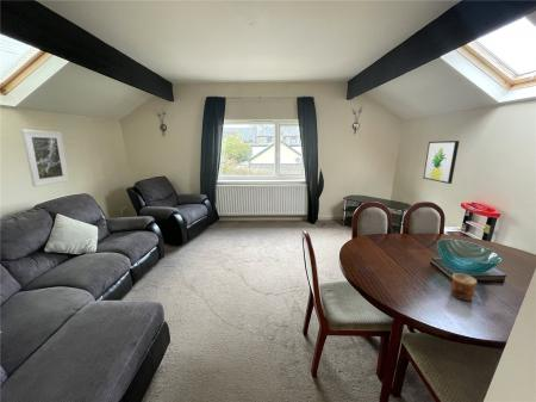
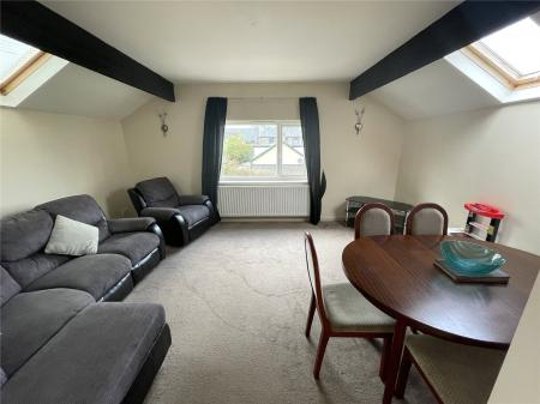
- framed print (48, 157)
- wall art (438, 161)
- cup (462, 286)
